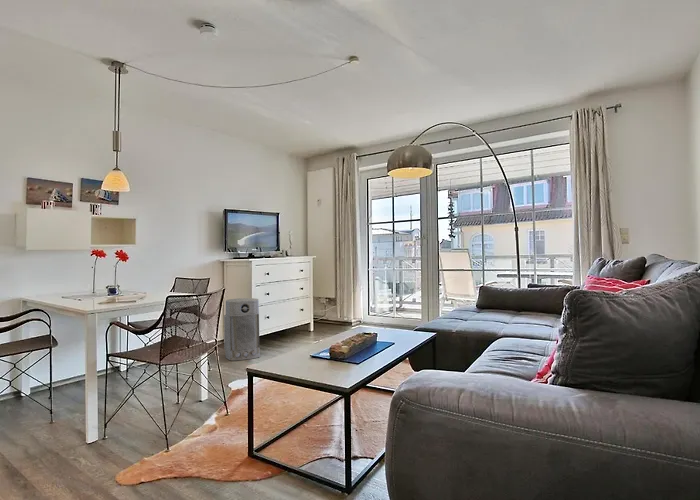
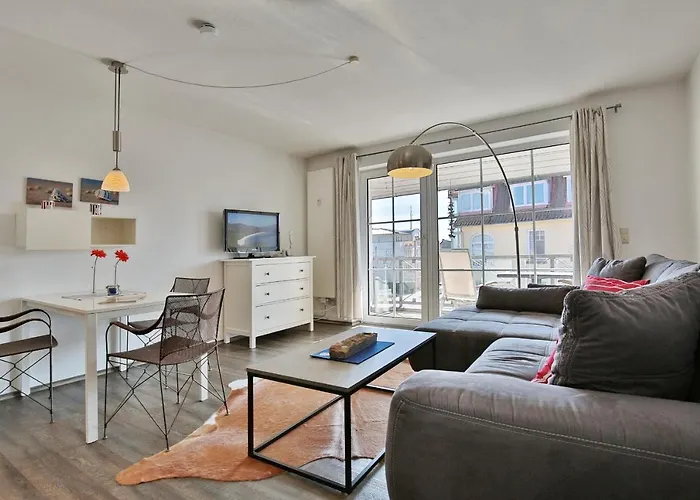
- air purifier (242, 327)
